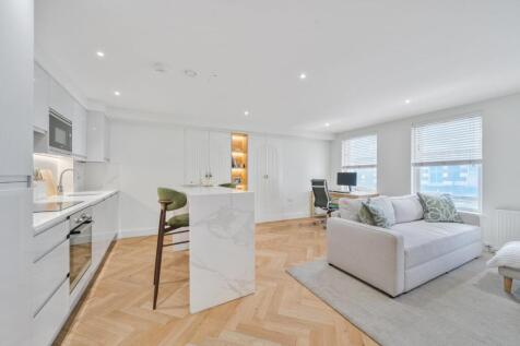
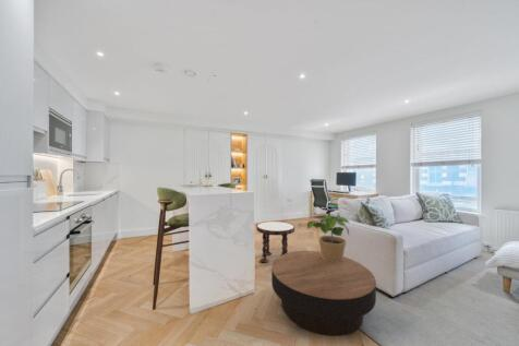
+ potted plant (328, 237)
+ side table (281, 241)
+ coffee table (319, 286)
